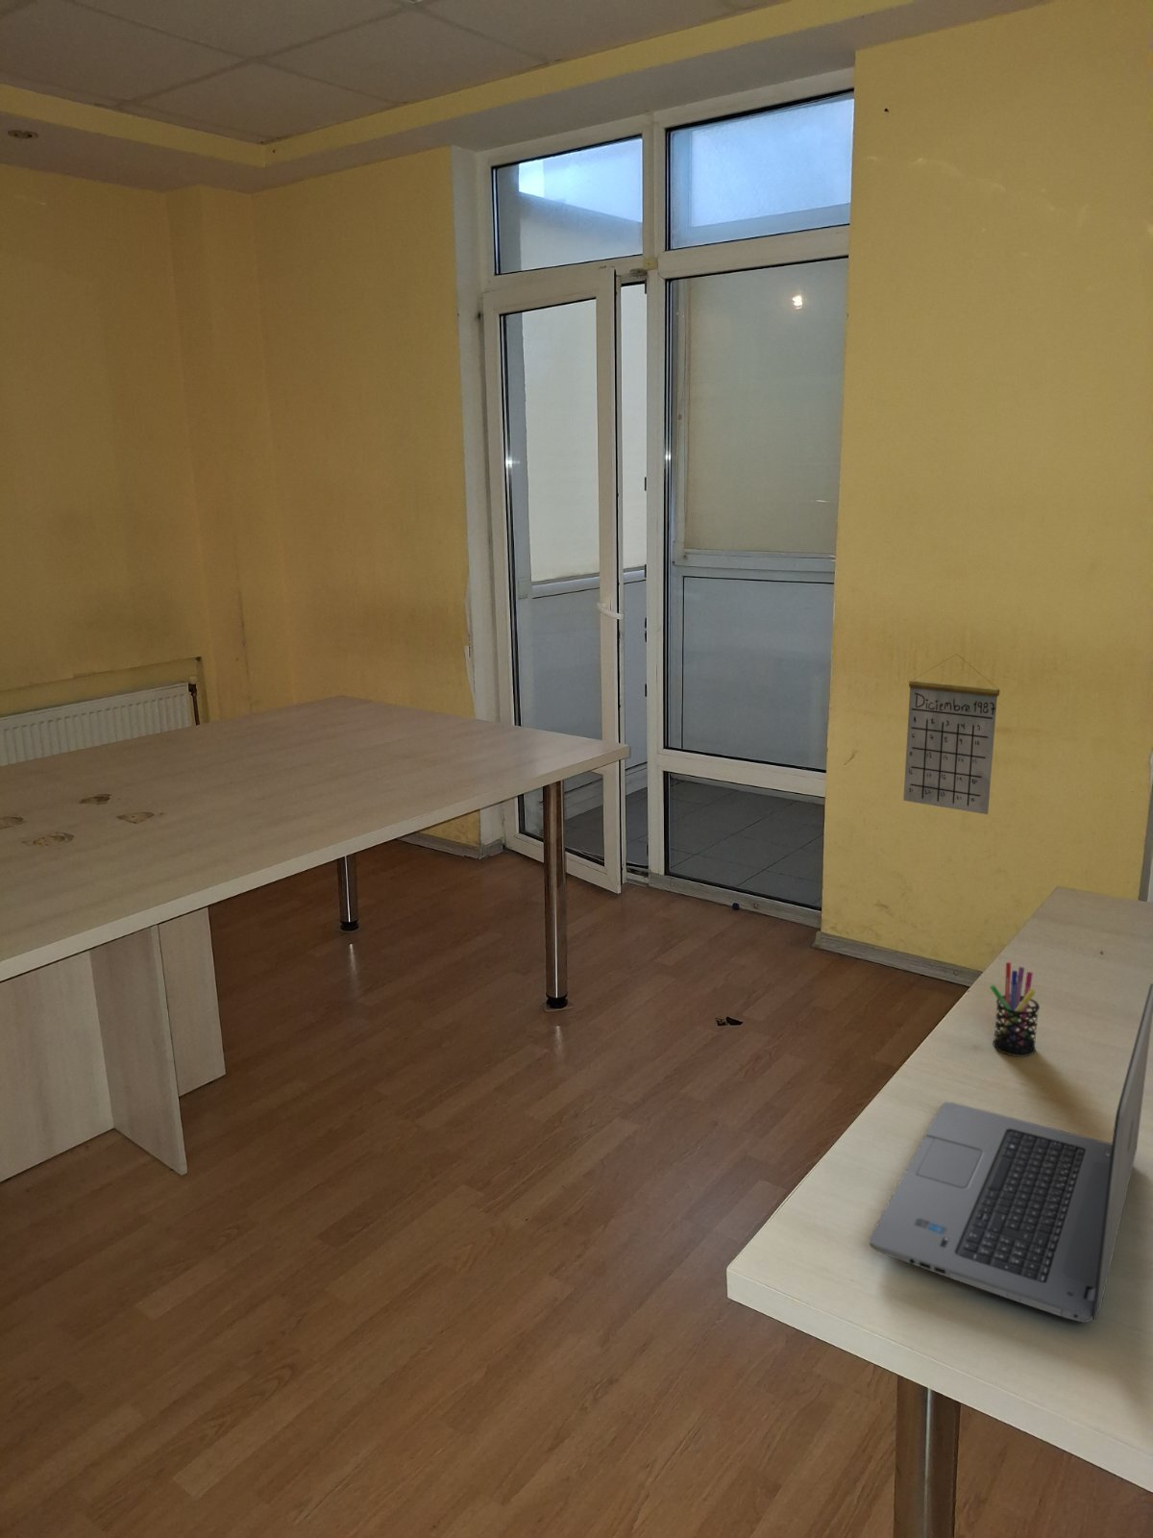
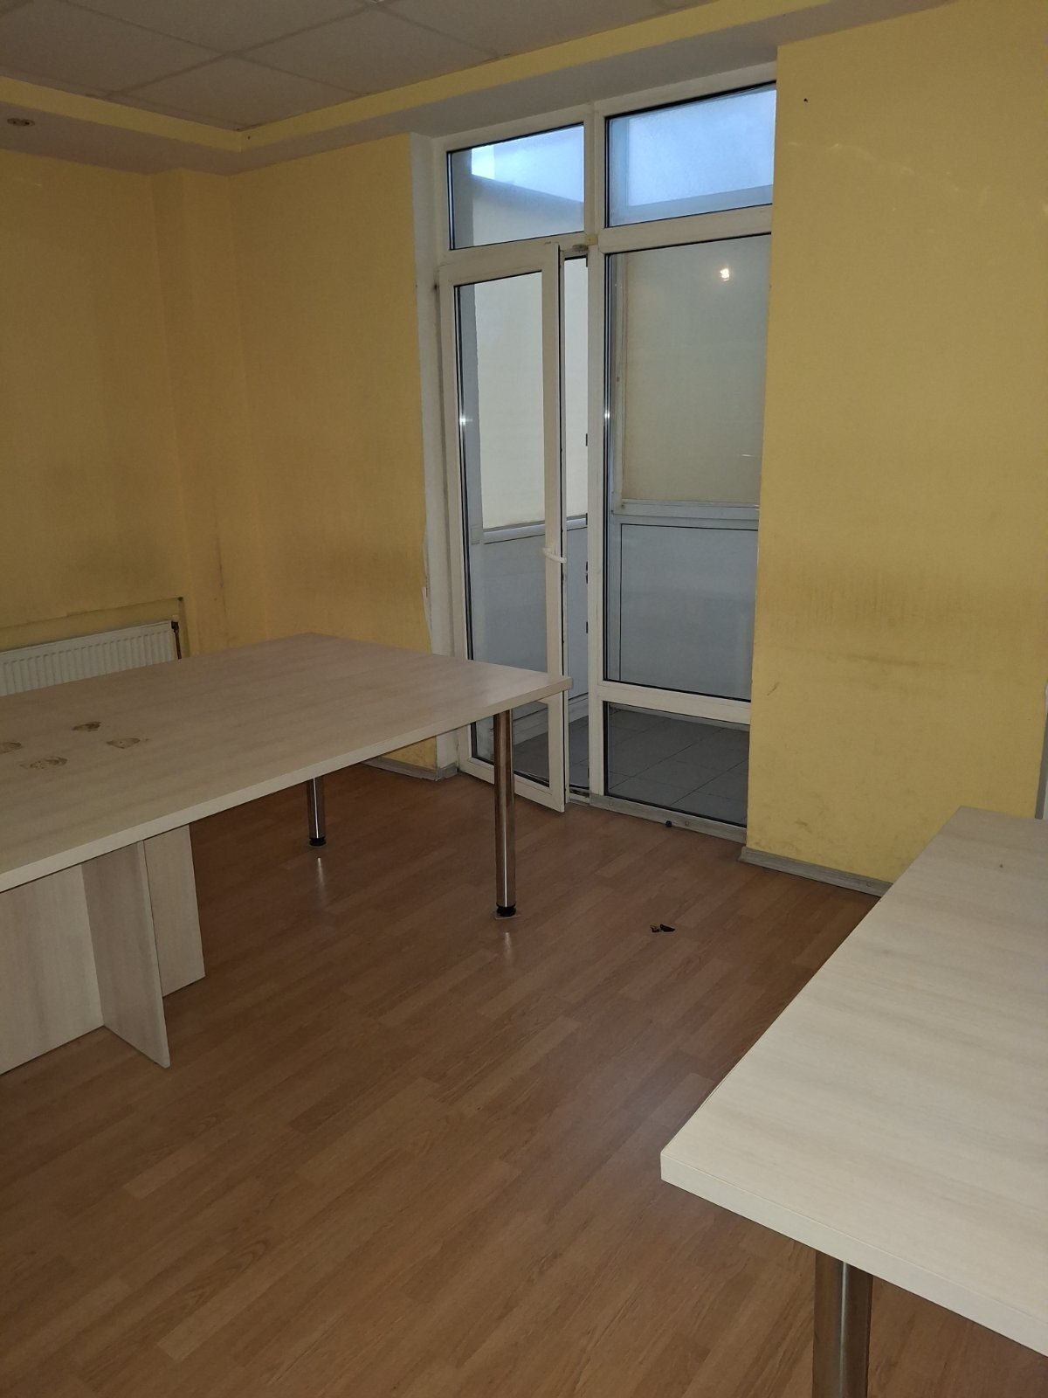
- pen holder (1011, 1009)
- calendar (951, 731)
- laptop (1016, 1119)
